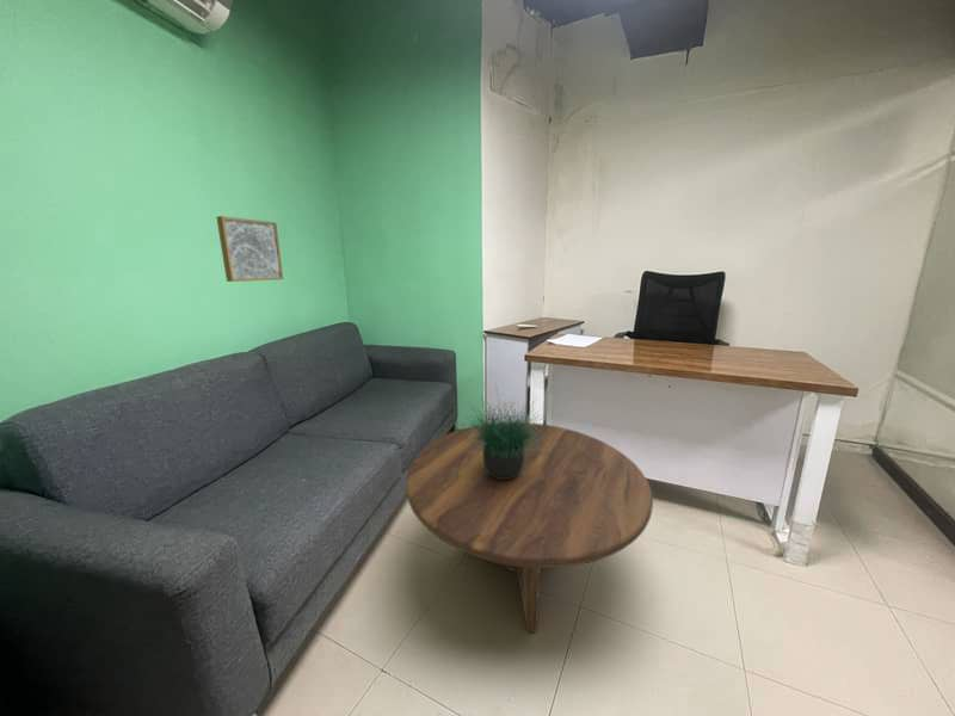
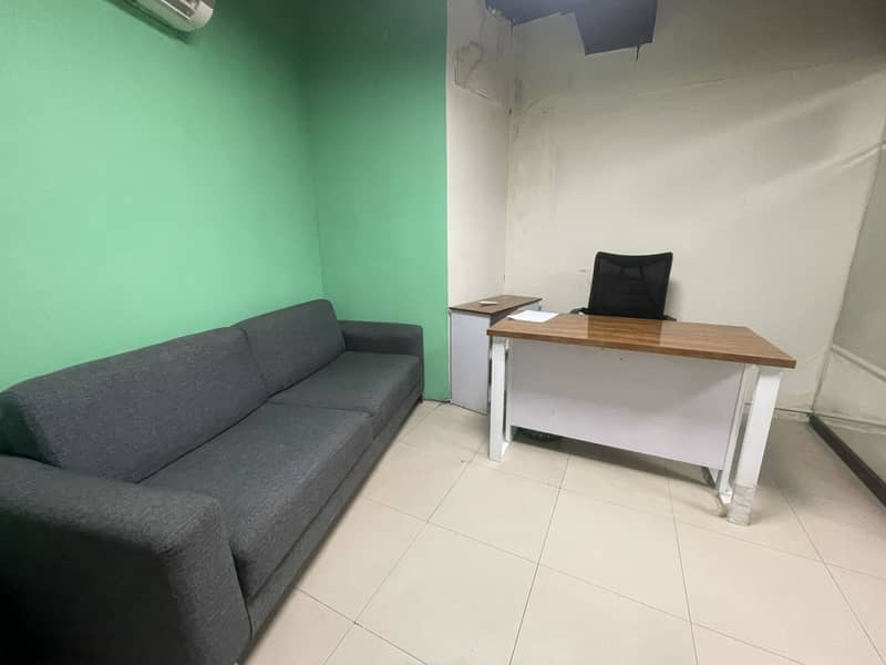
- coffee table (522, 521)
- potted plant (504, 430)
- wall art (252, 251)
